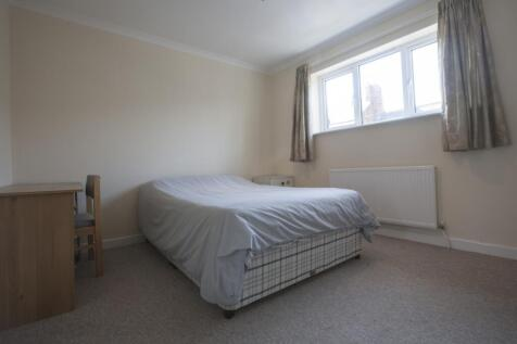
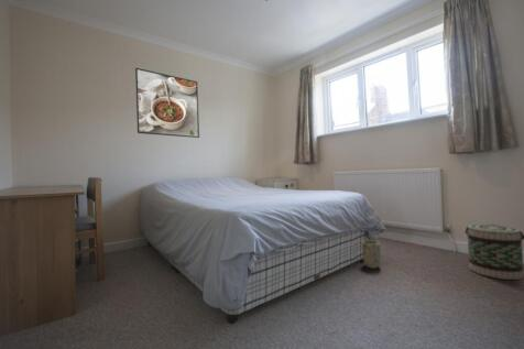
+ basket (493, 248)
+ plant pot (371, 253)
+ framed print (170, 105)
